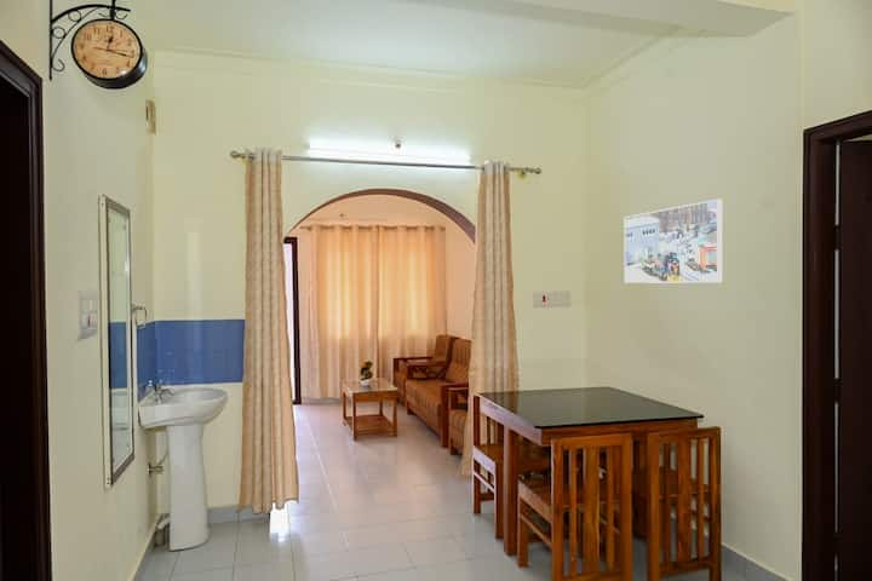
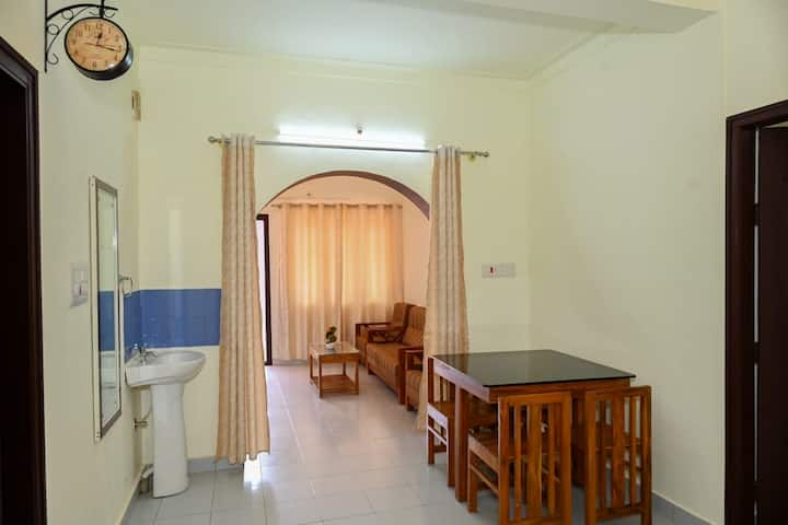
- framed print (667, 246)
